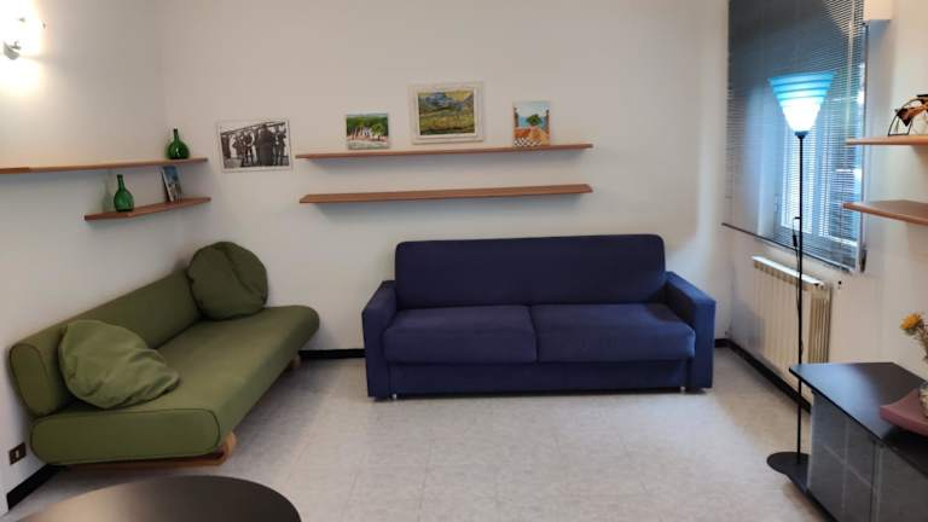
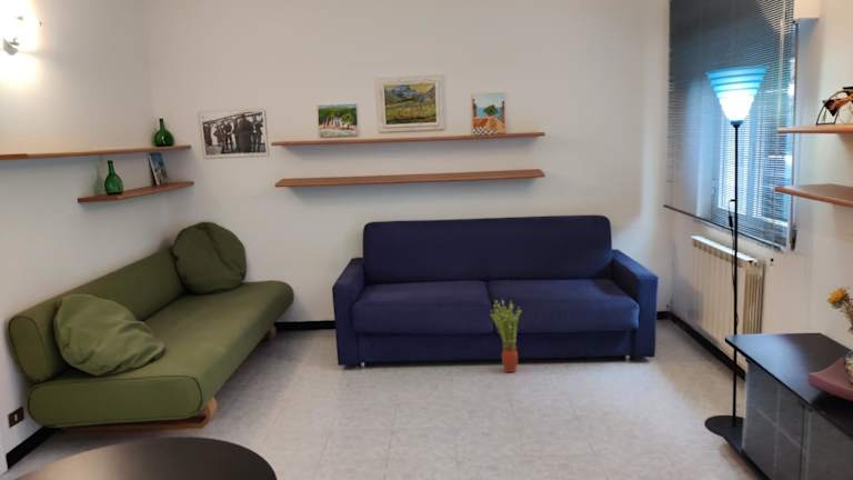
+ potted plant (505, 337)
